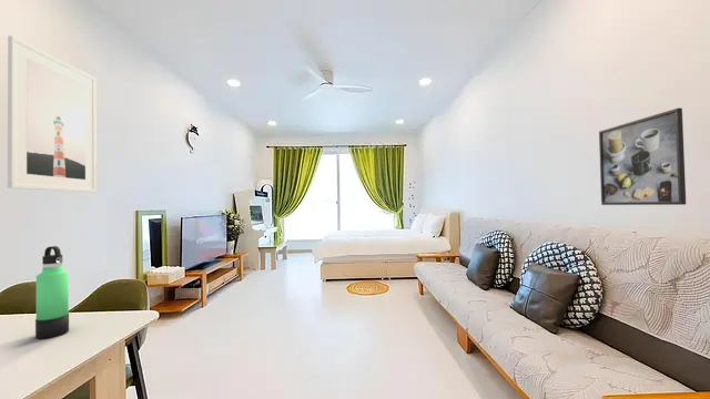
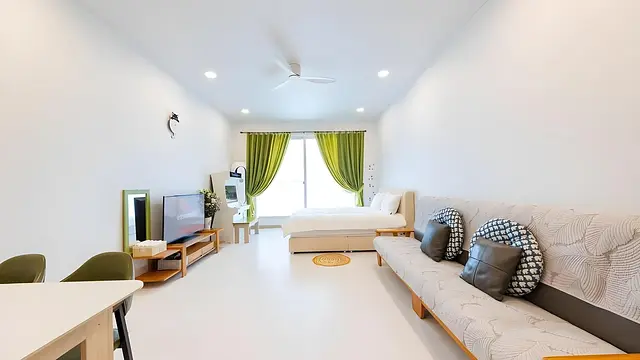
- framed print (636, 162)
- thermos bottle (52, 289)
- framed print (58, 124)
